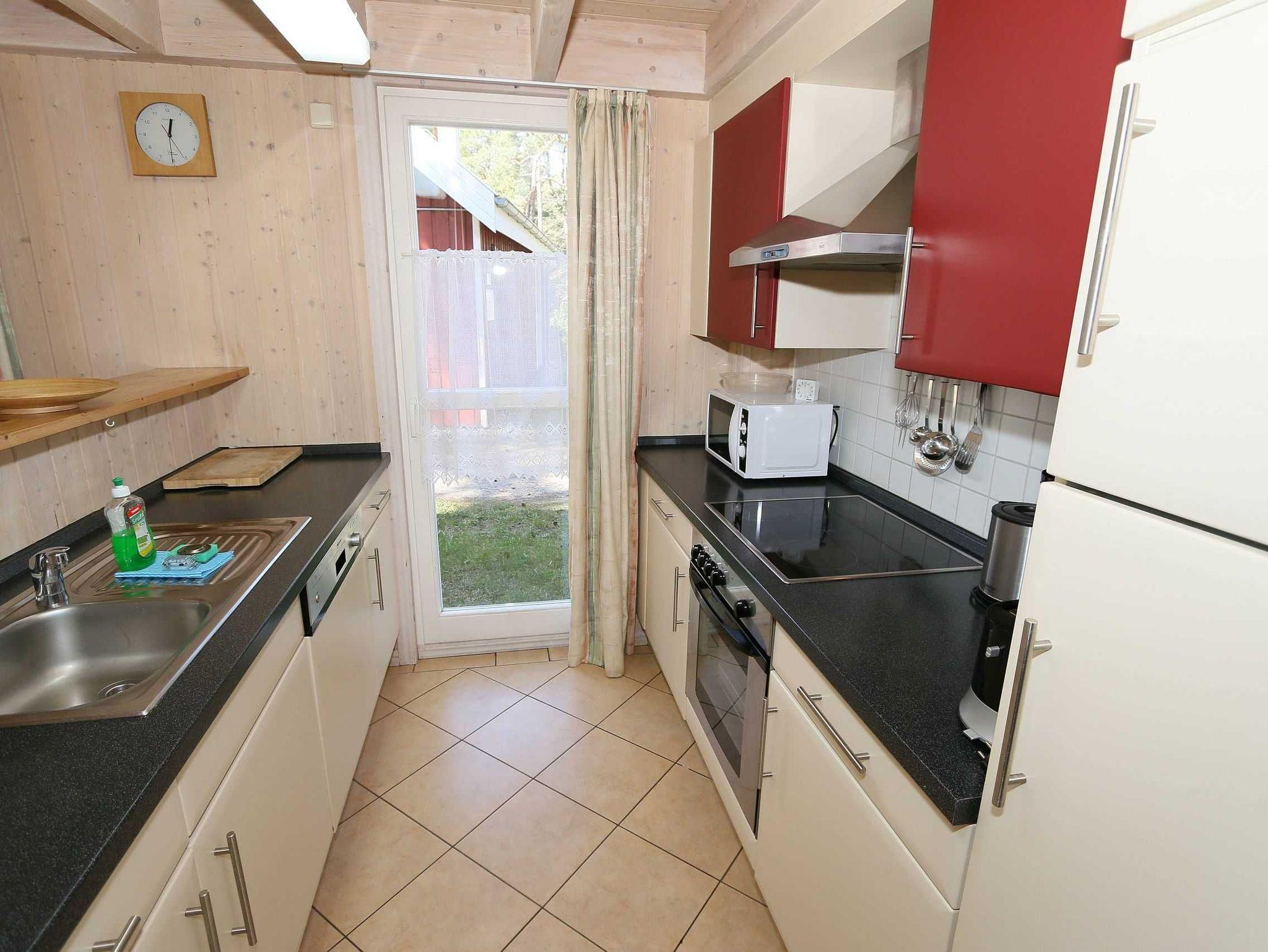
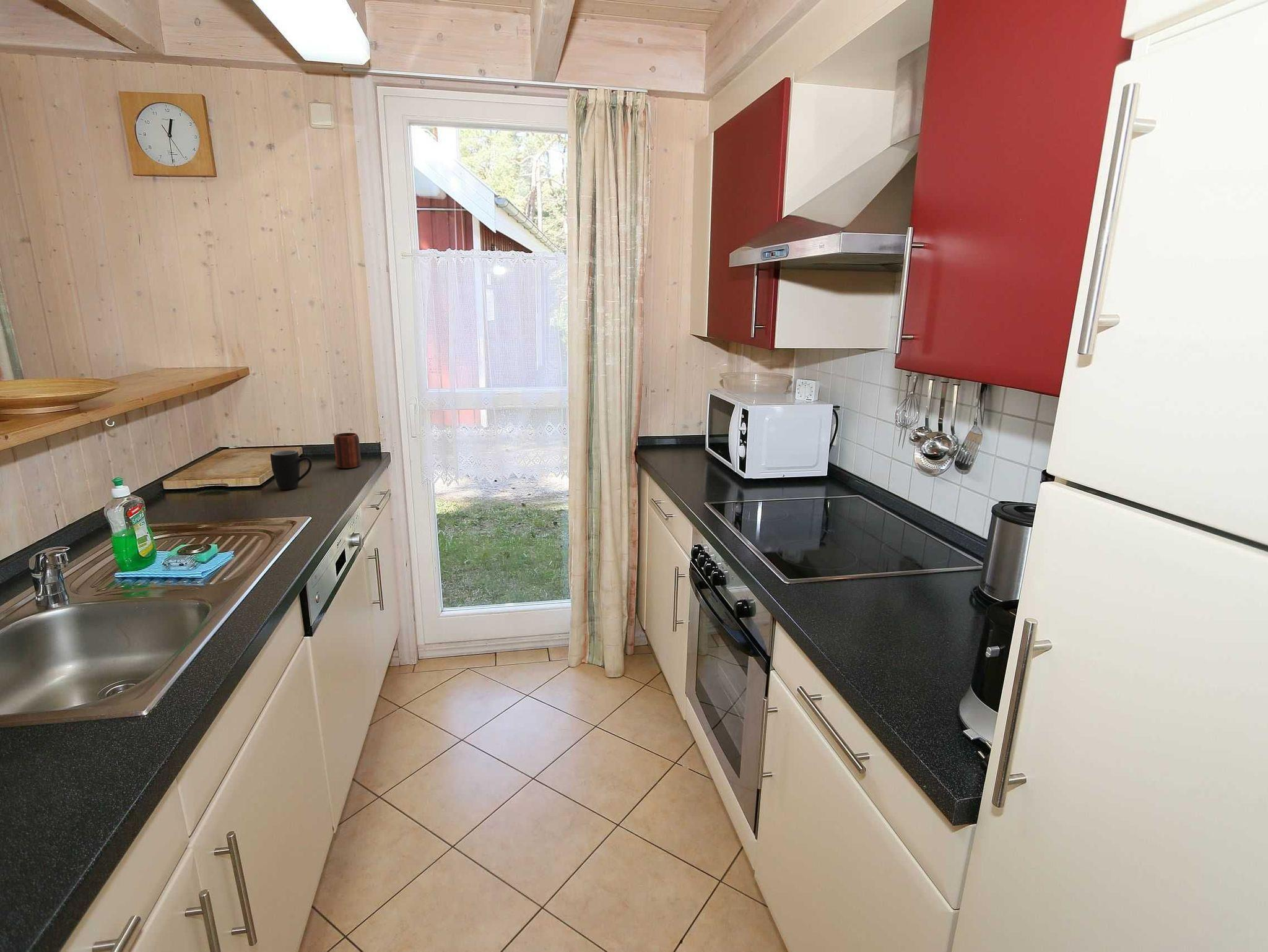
+ mug (348, 449)
+ mug (293, 470)
